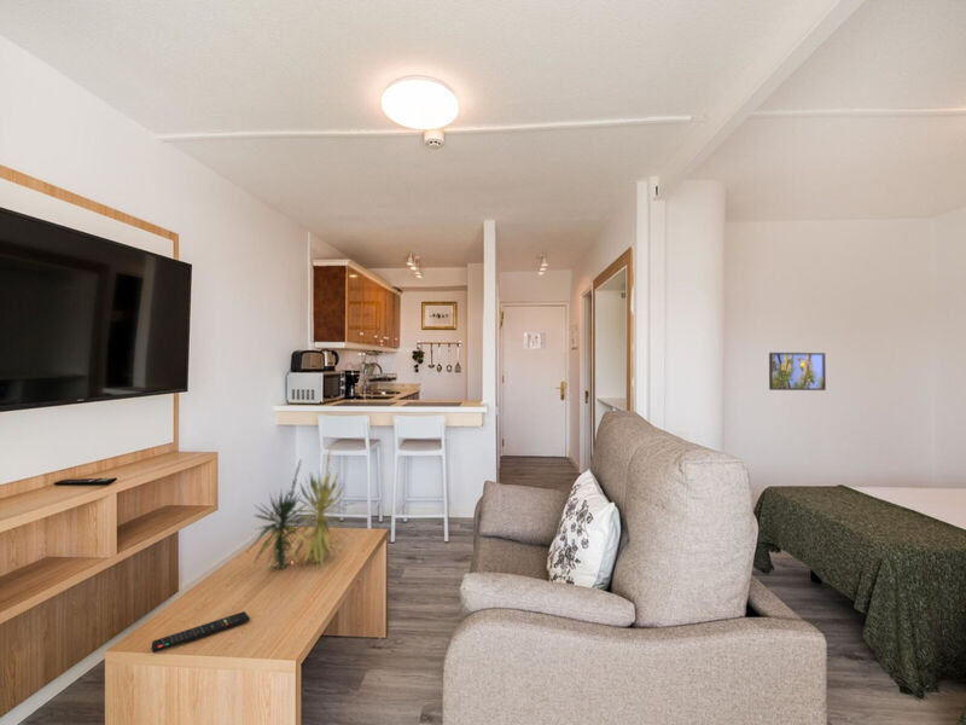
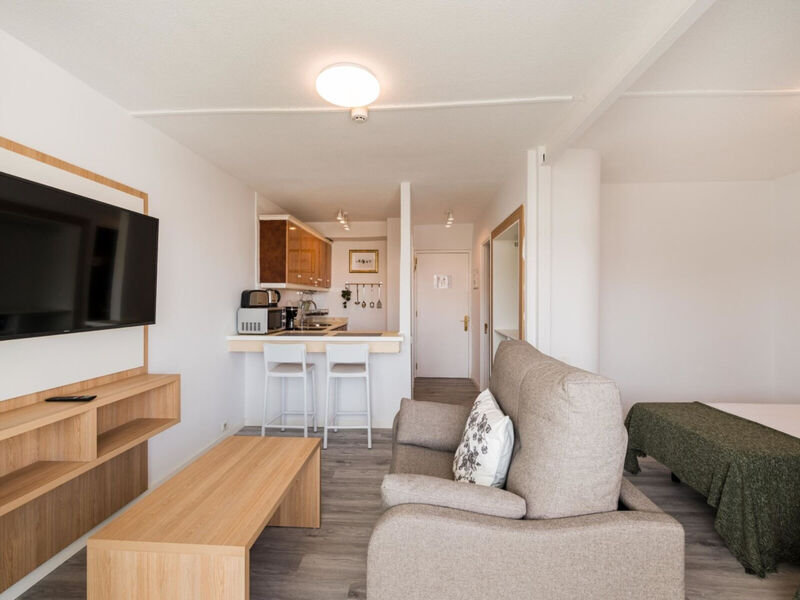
- plant (304, 510)
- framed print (797, 371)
- remote control (202, 631)
